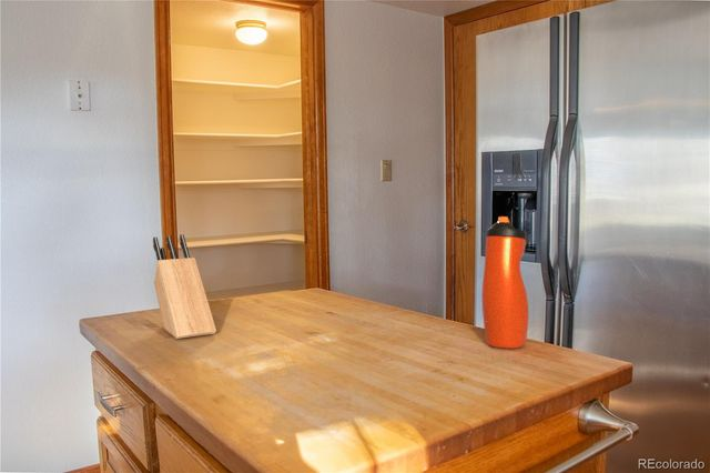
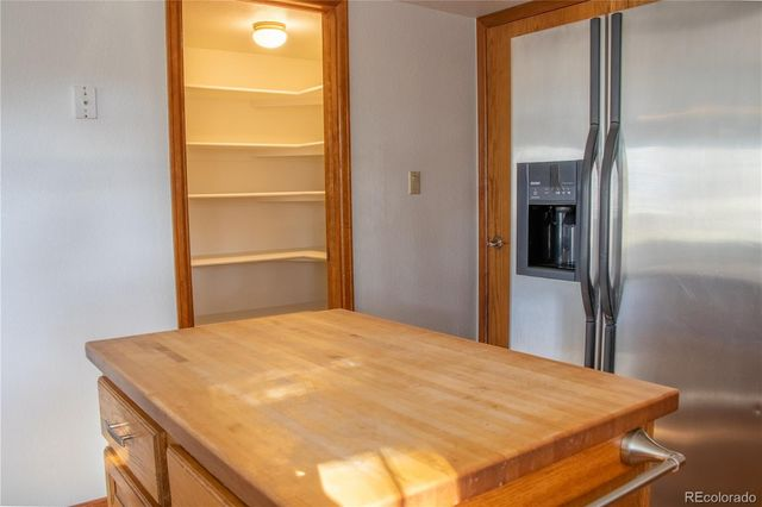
- knife block (180, 282)
- water bottle (505, 281)
